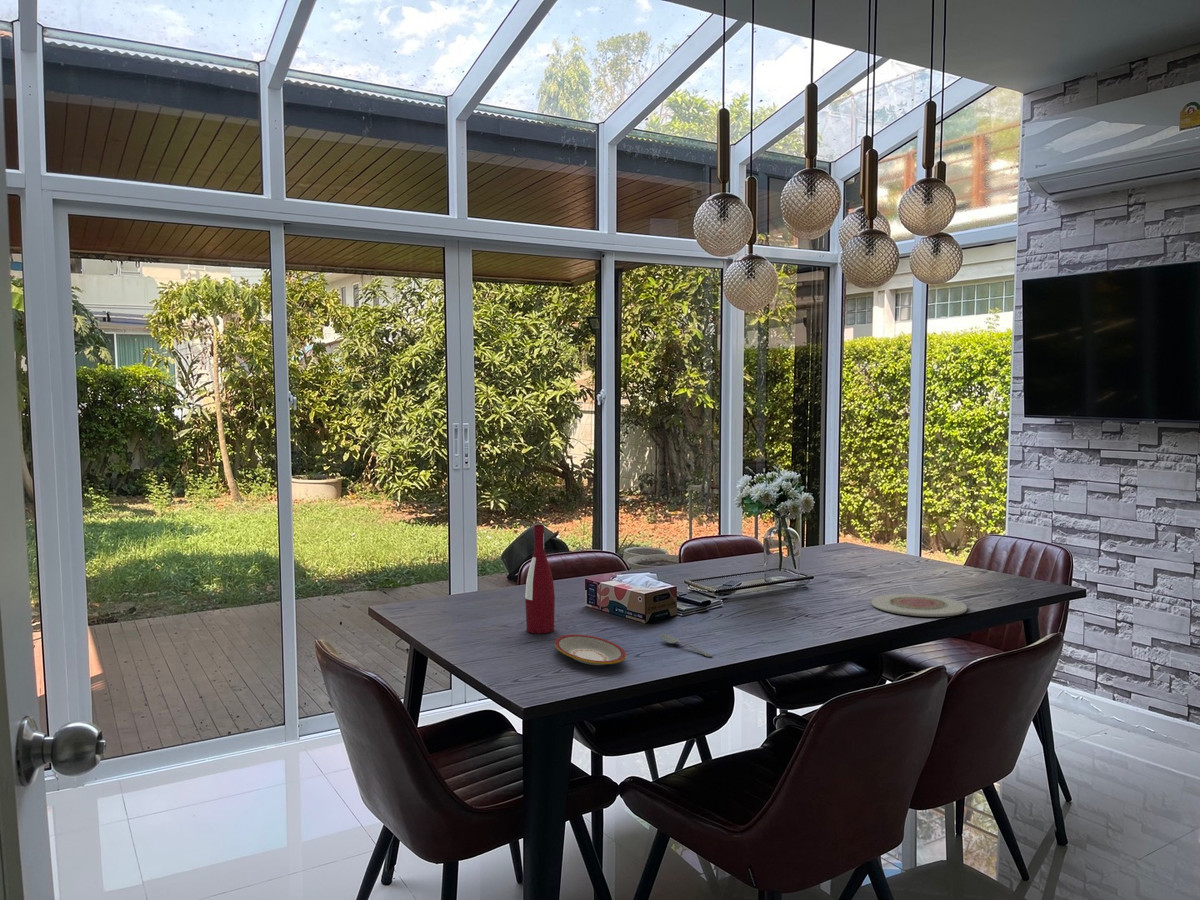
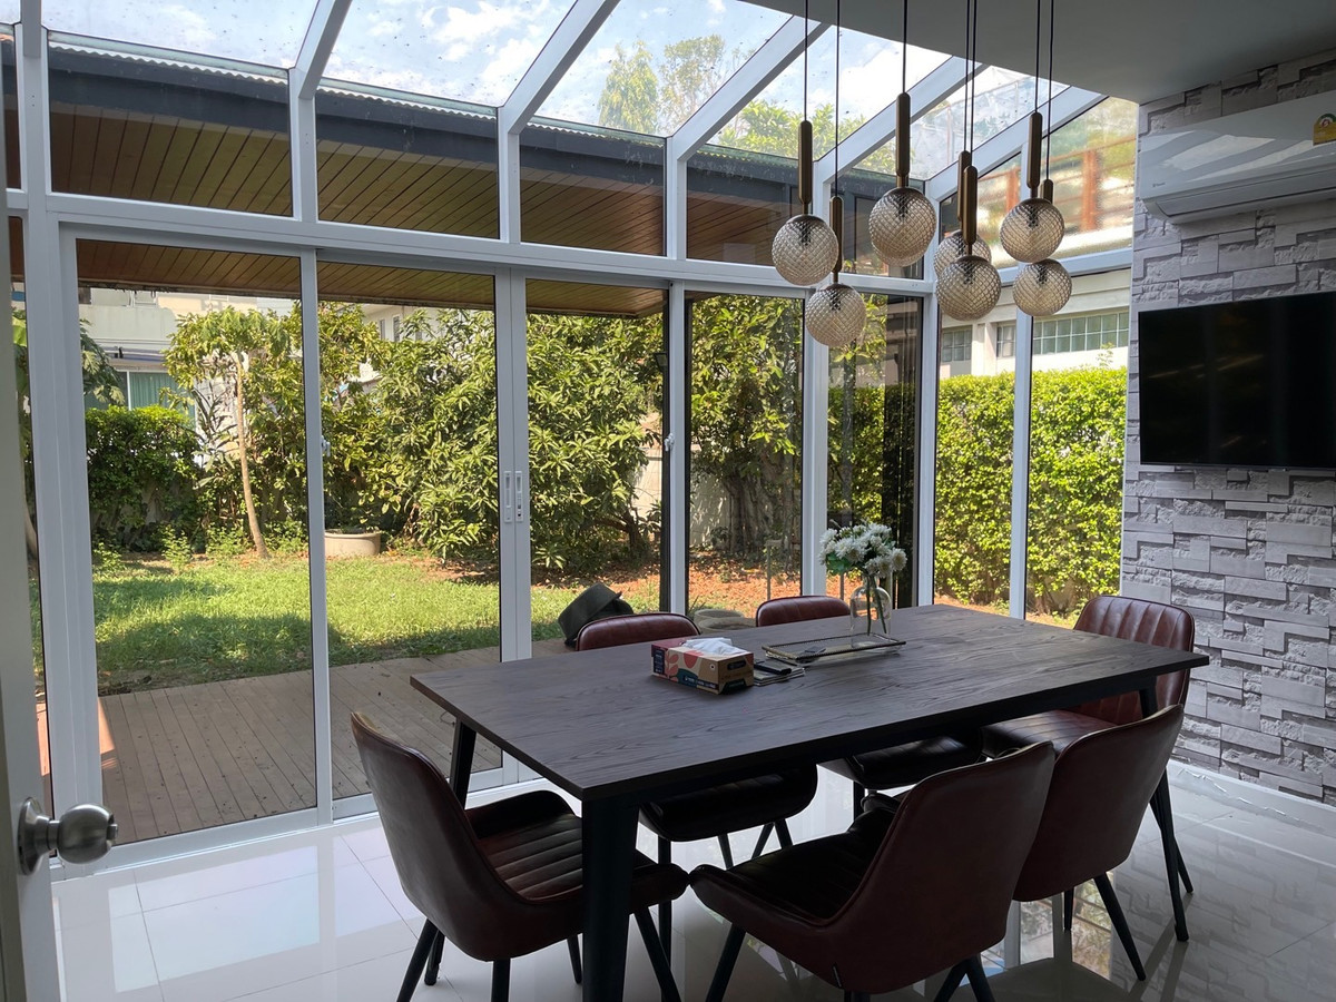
- plate (589, 652)
- plate (918, 604)
- alcohol (539, 577)
- spoon (685, 643)
